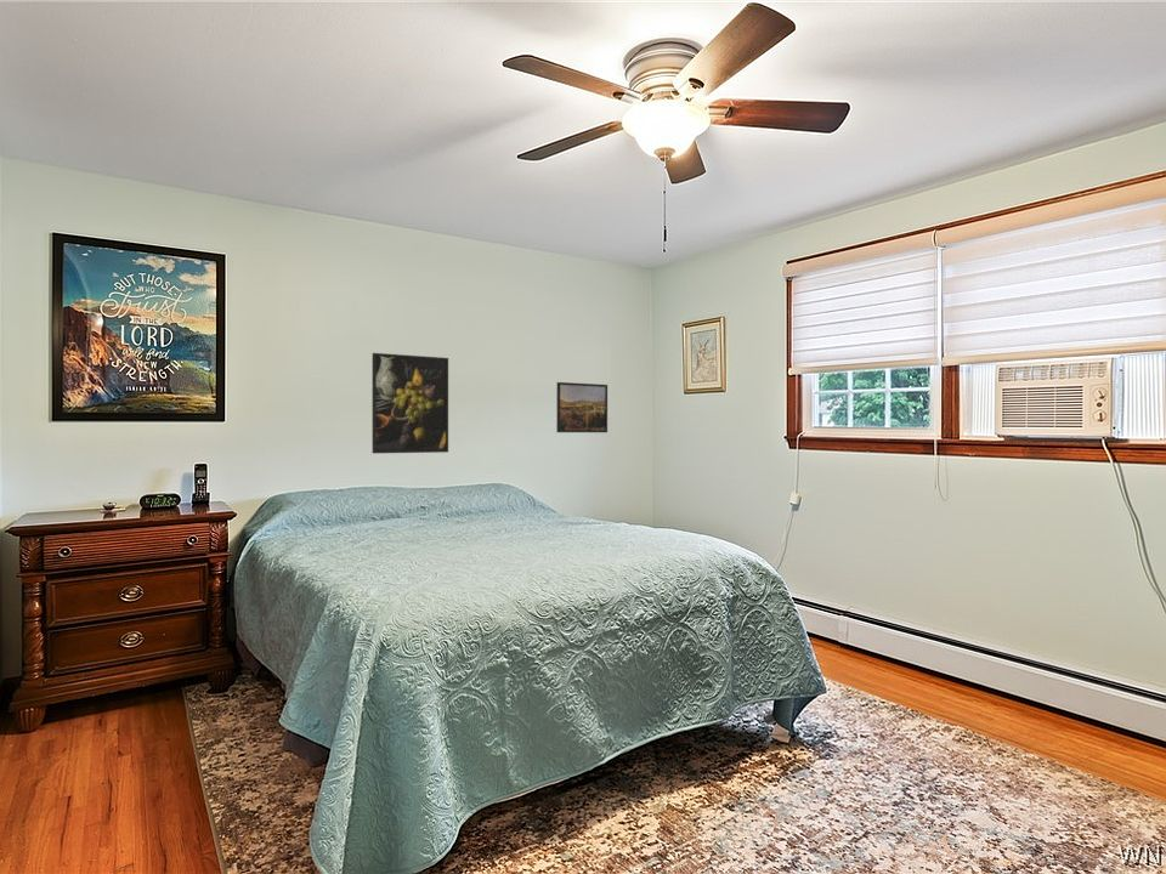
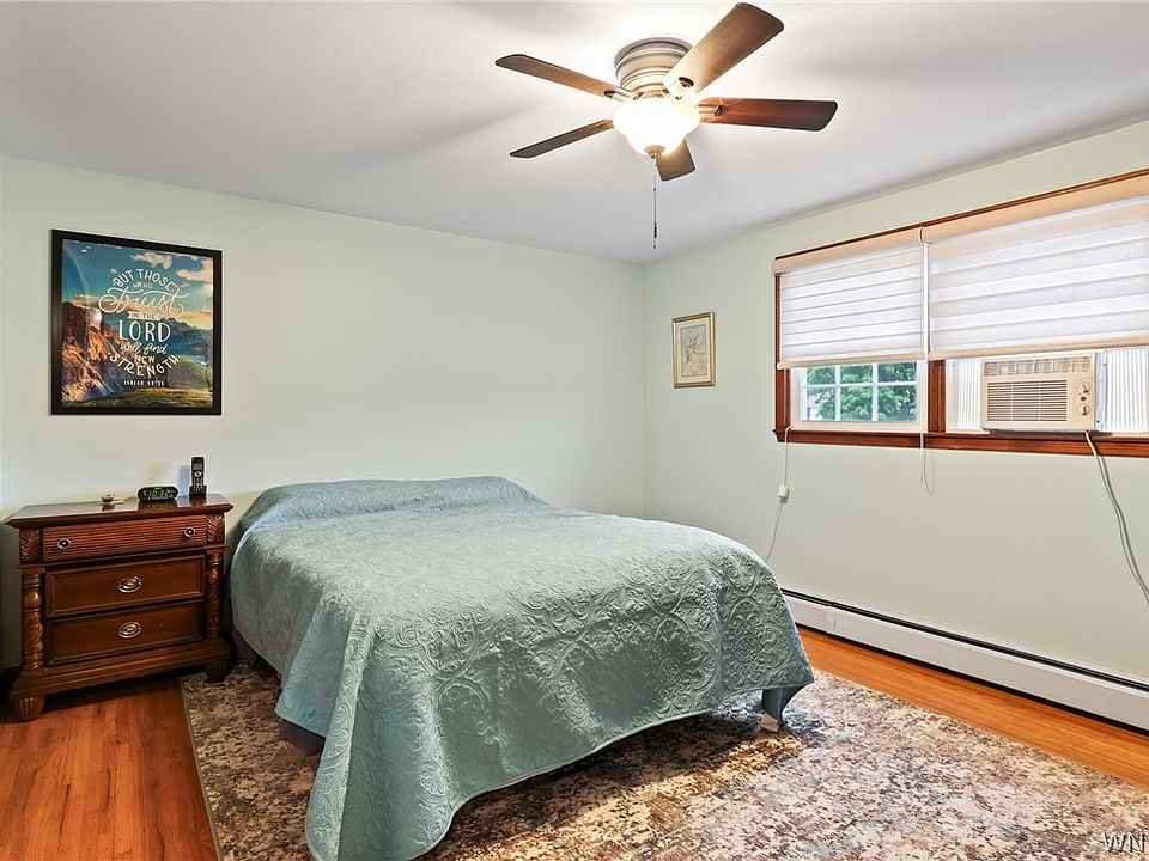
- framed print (411, 404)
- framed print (582, 408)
